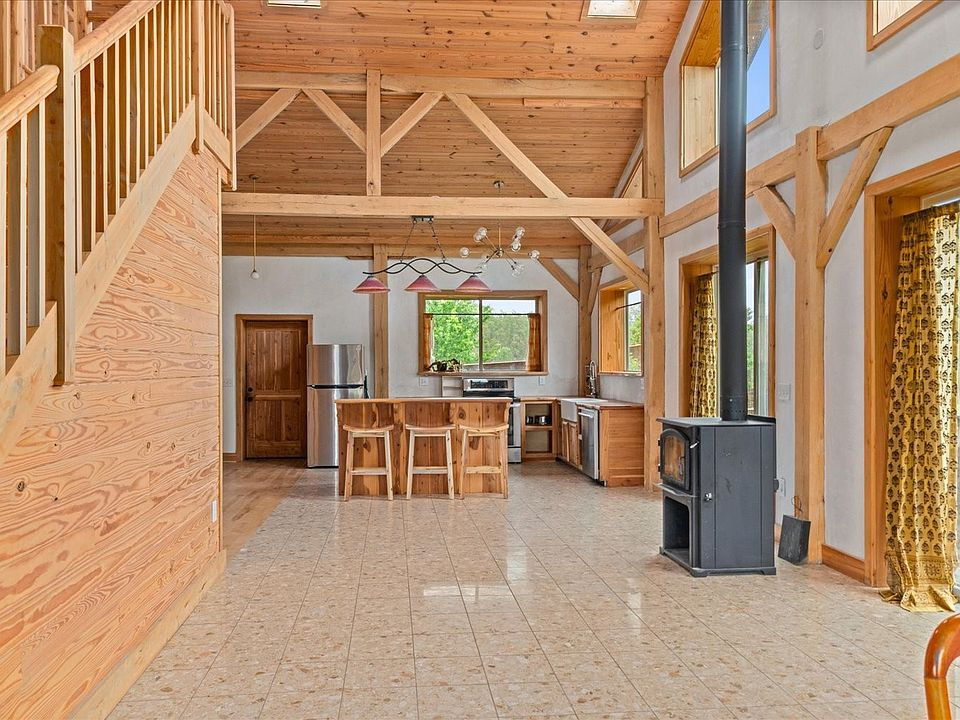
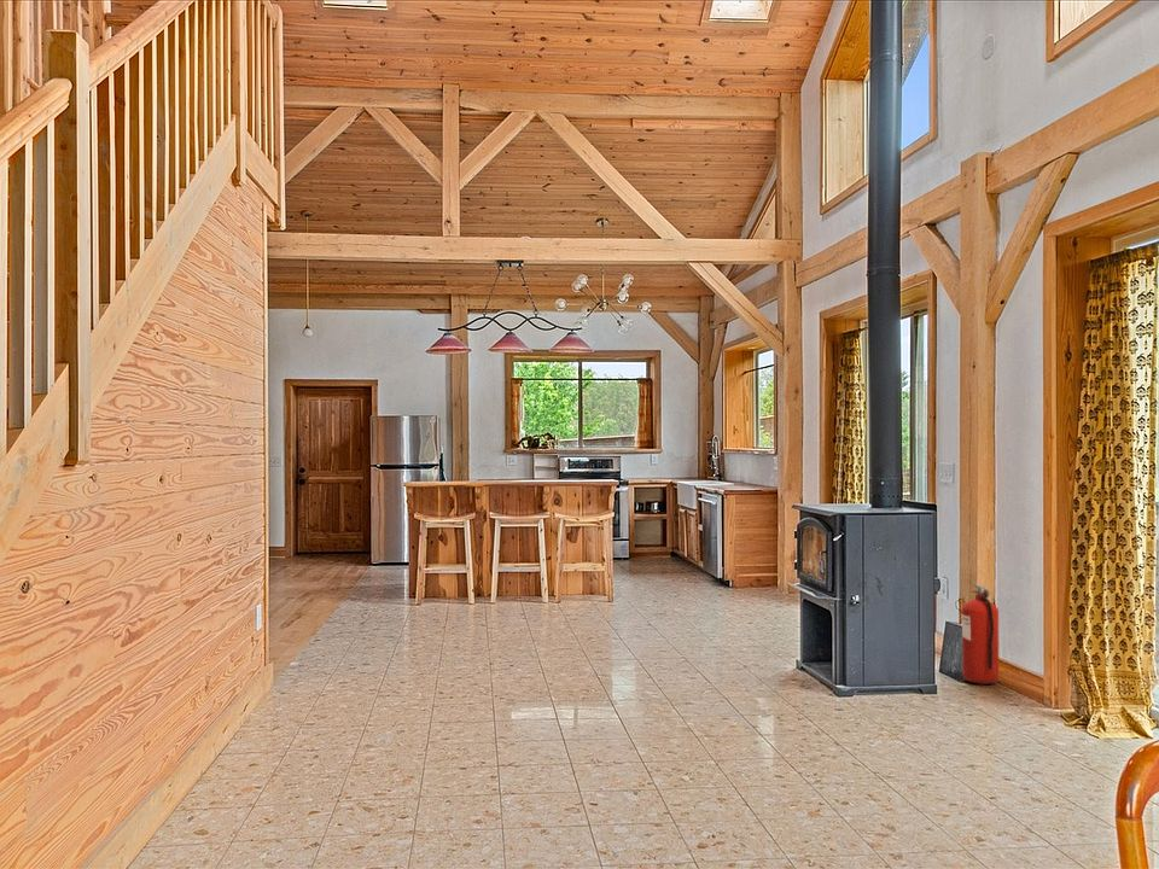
+ fire extinguisher (982, 632)
